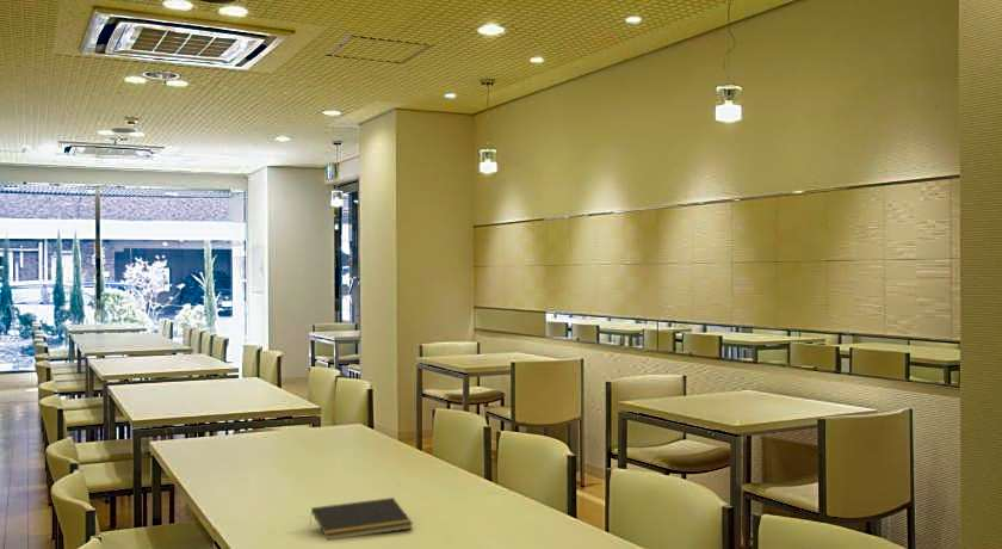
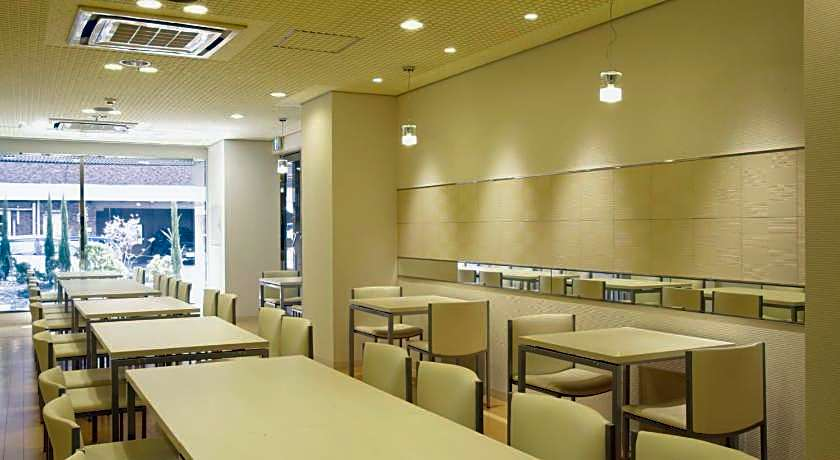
- notepad (361, 518)
